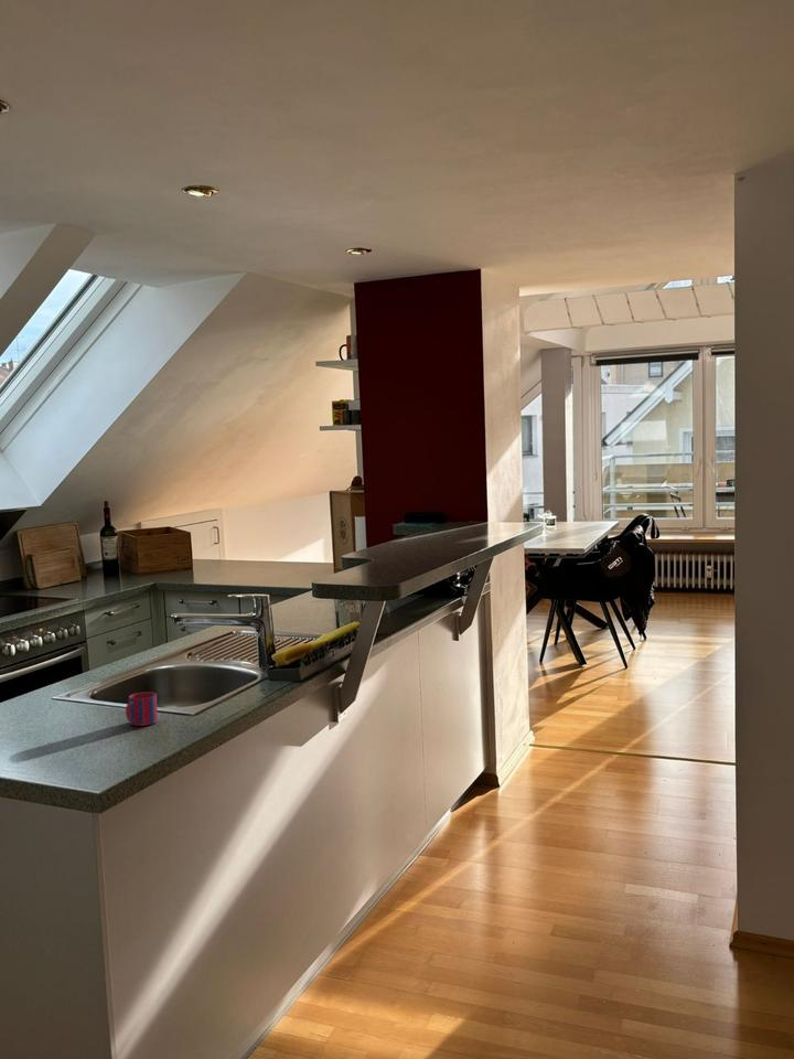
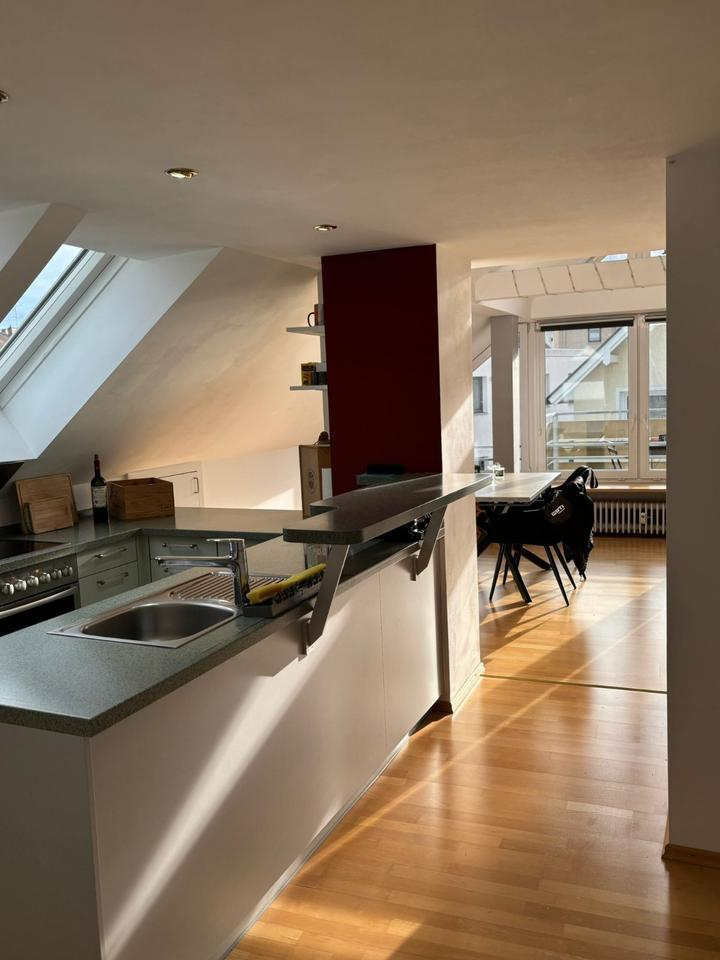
- mug (138, 710)
